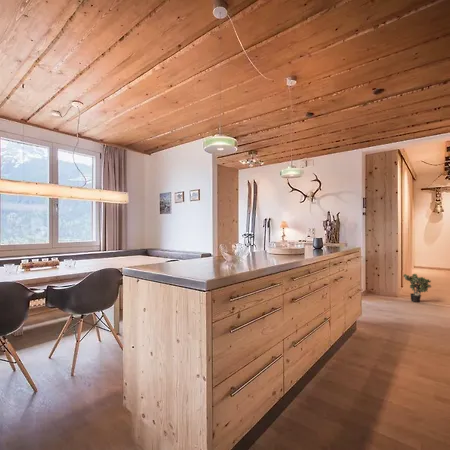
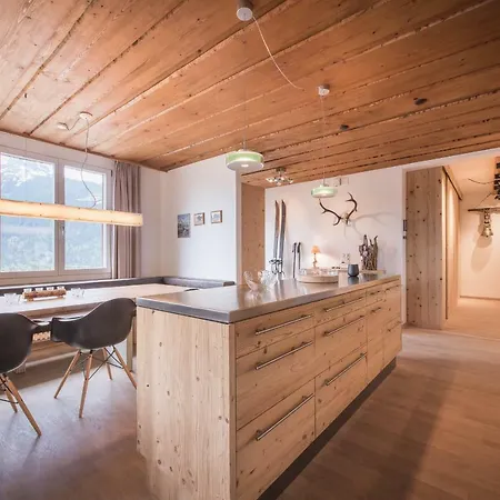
- potted plant (416, 287)
